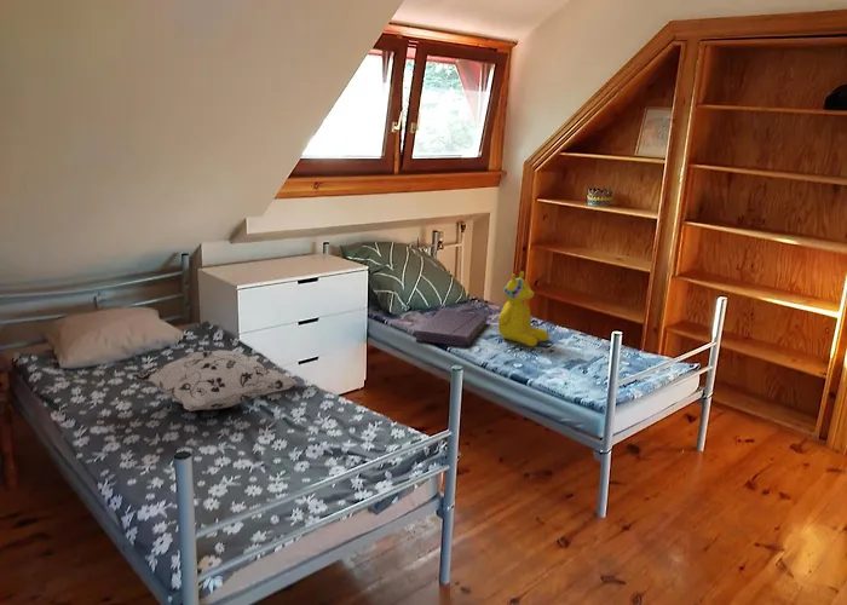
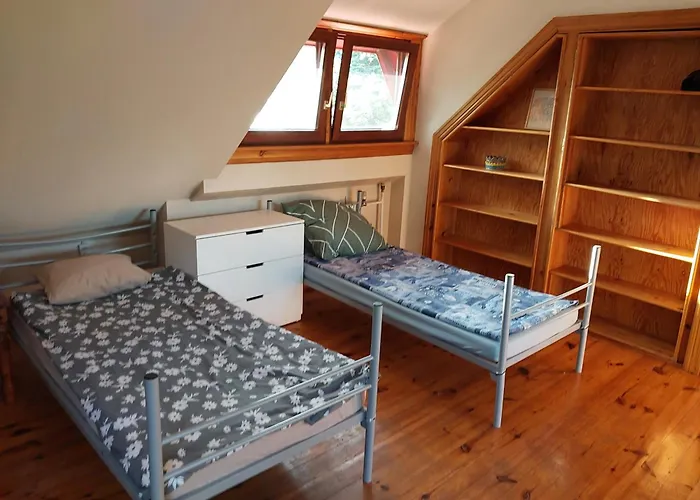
- decorative pillow (214, 379)
- cushion (453, 325)
- teddy bear (524, 307)
